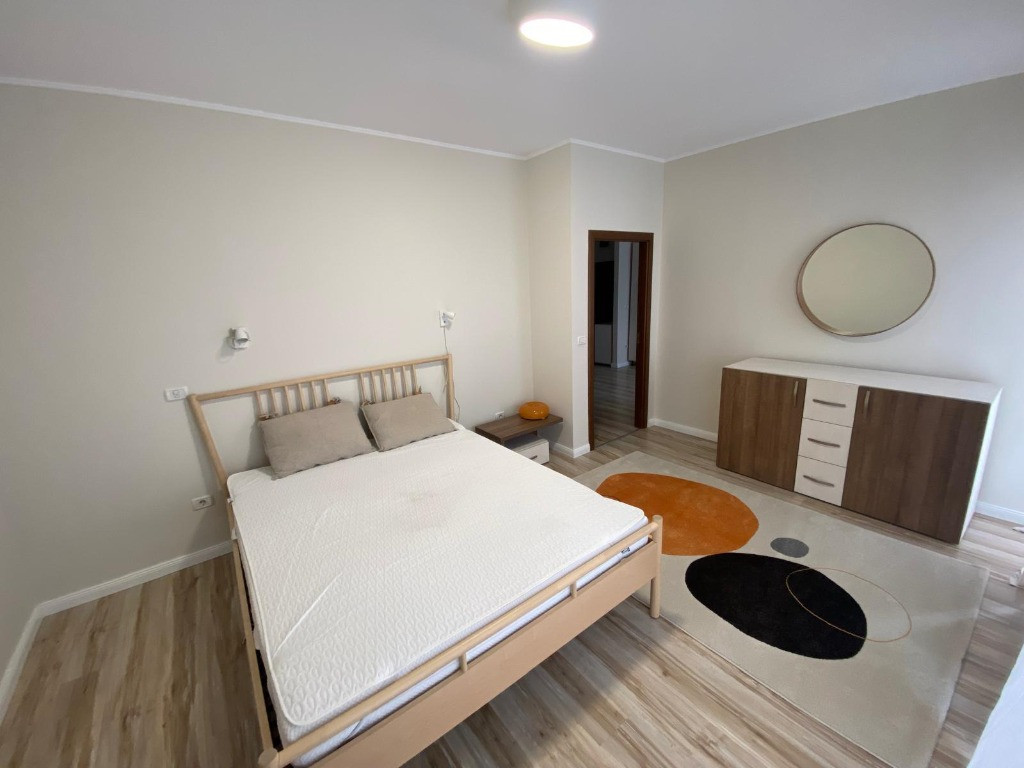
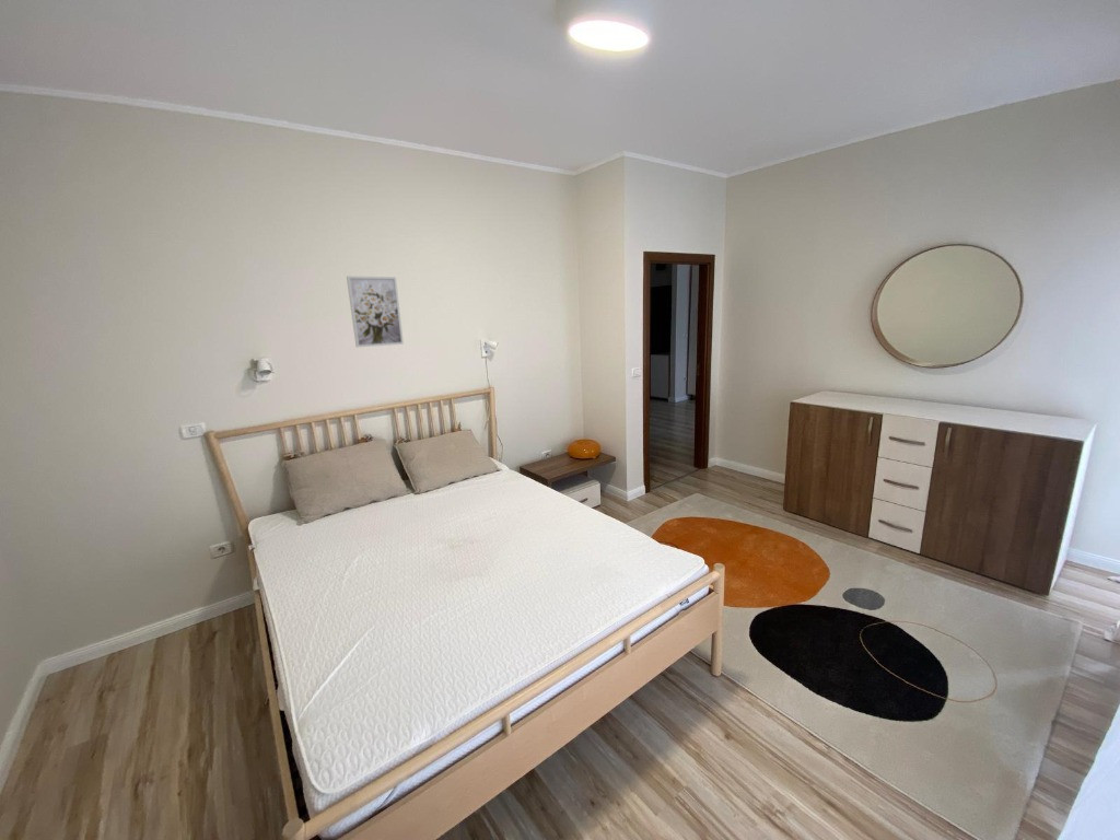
+ wall art (375, 312)
